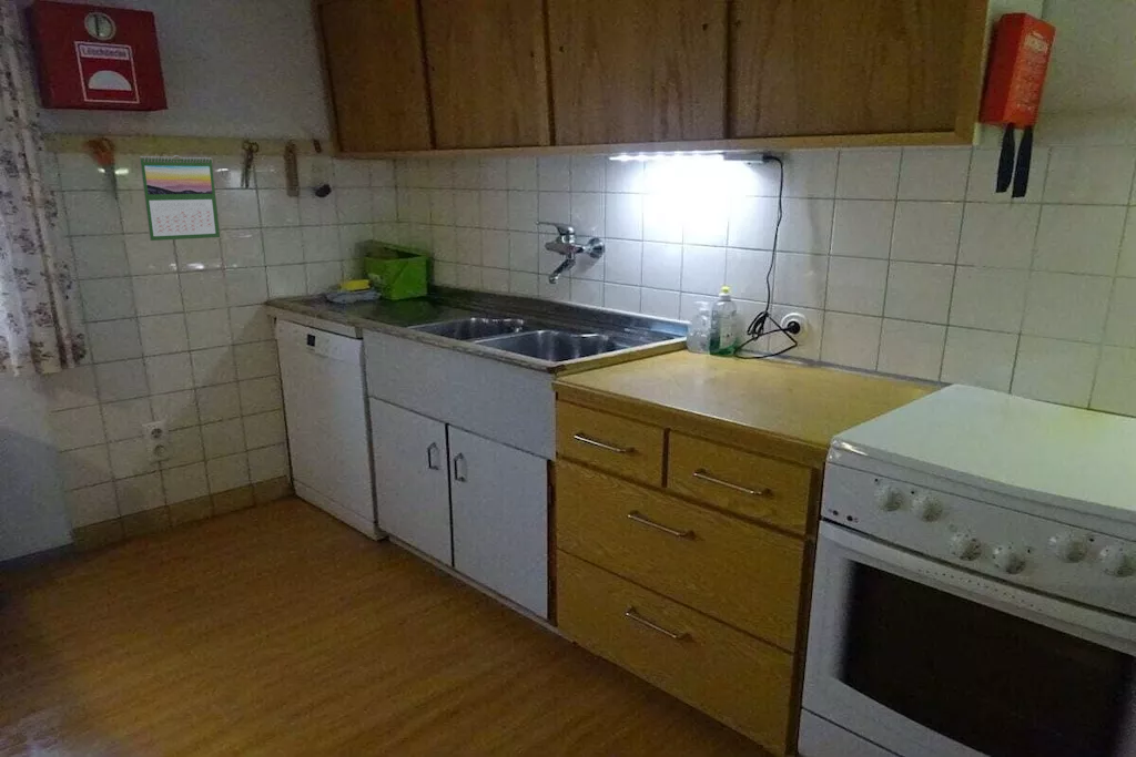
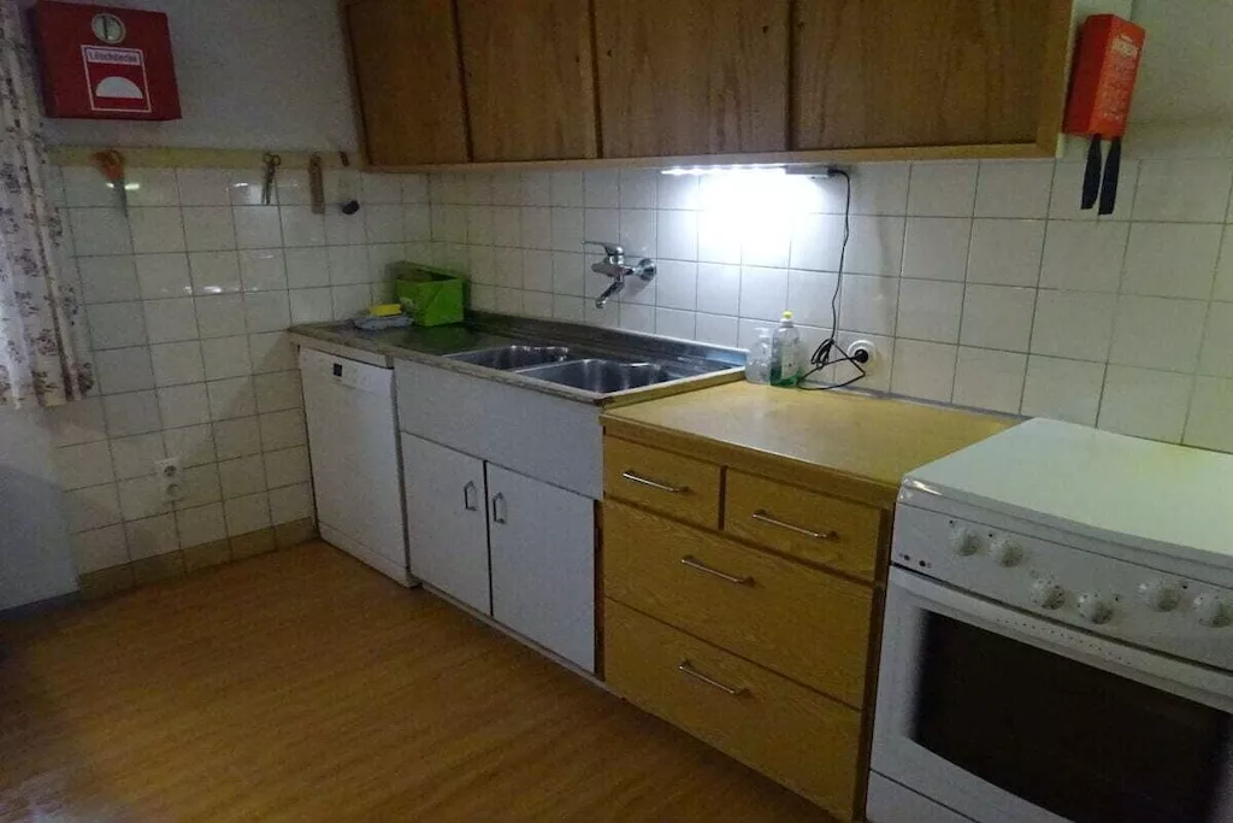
- calendar (181, 197)
